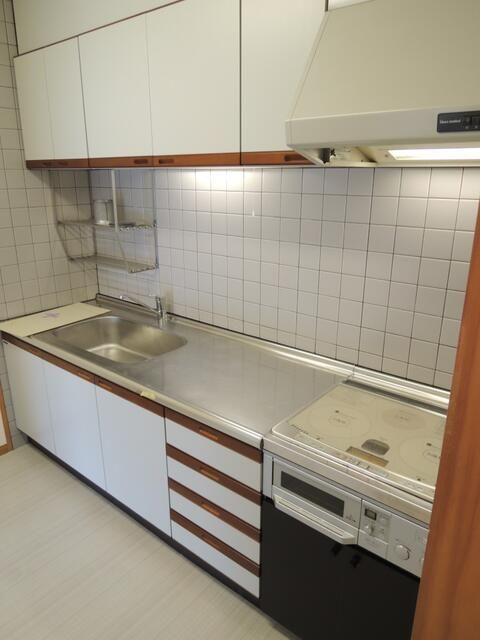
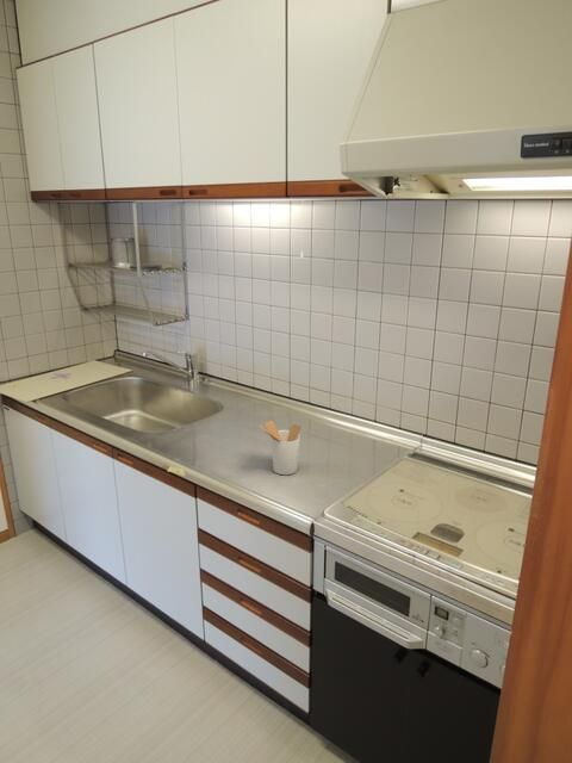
+ utensil holder (279, 446)
